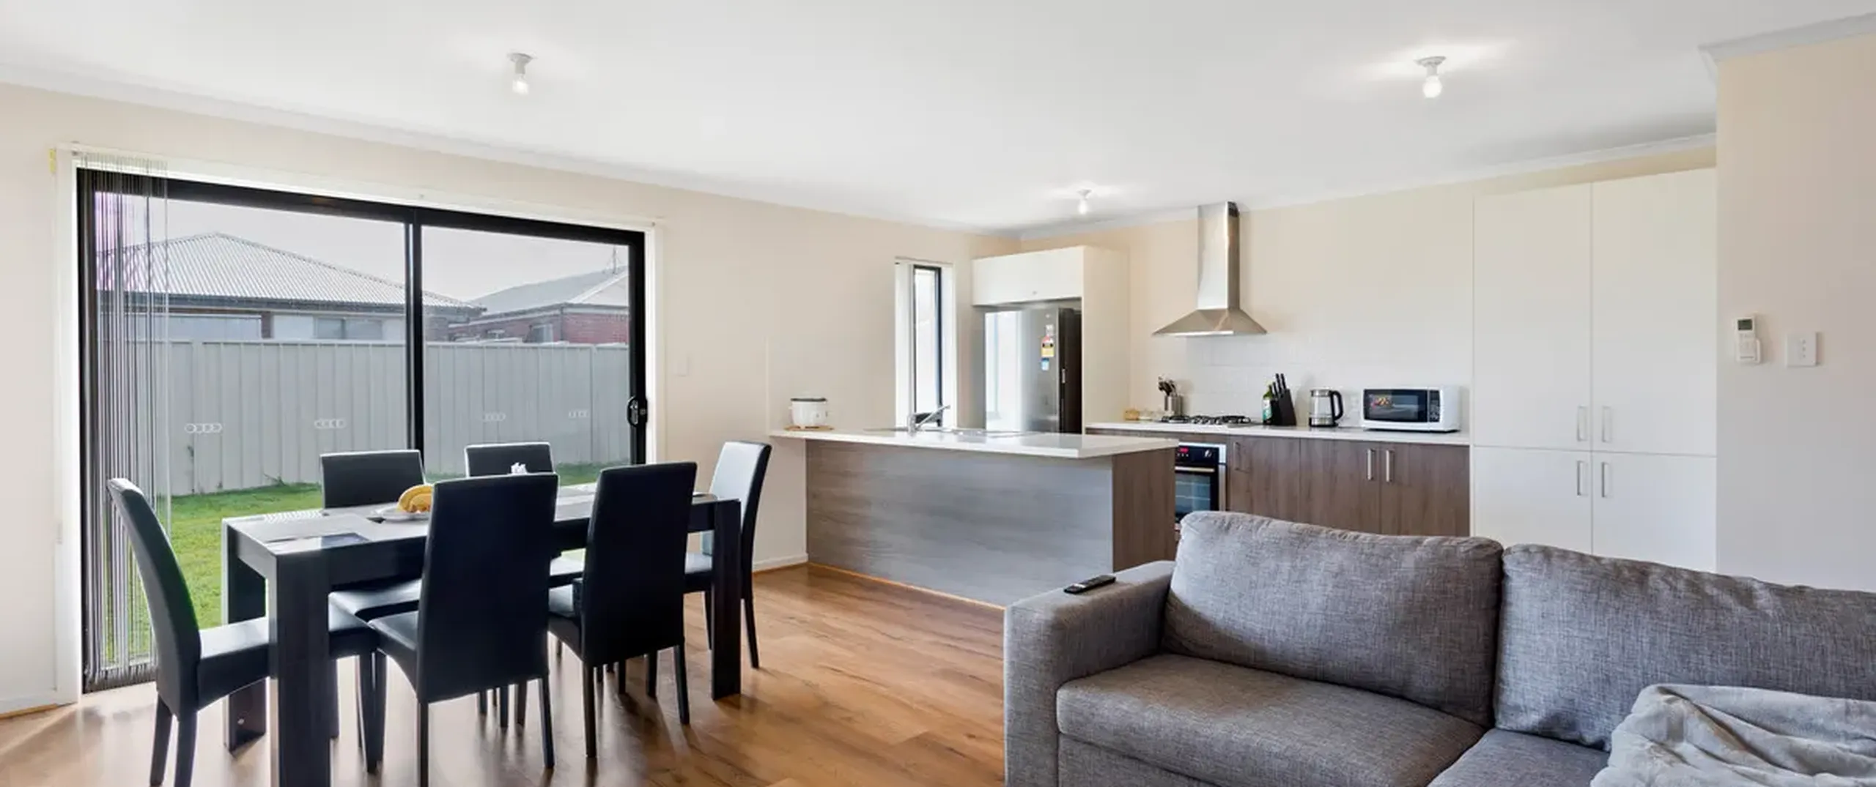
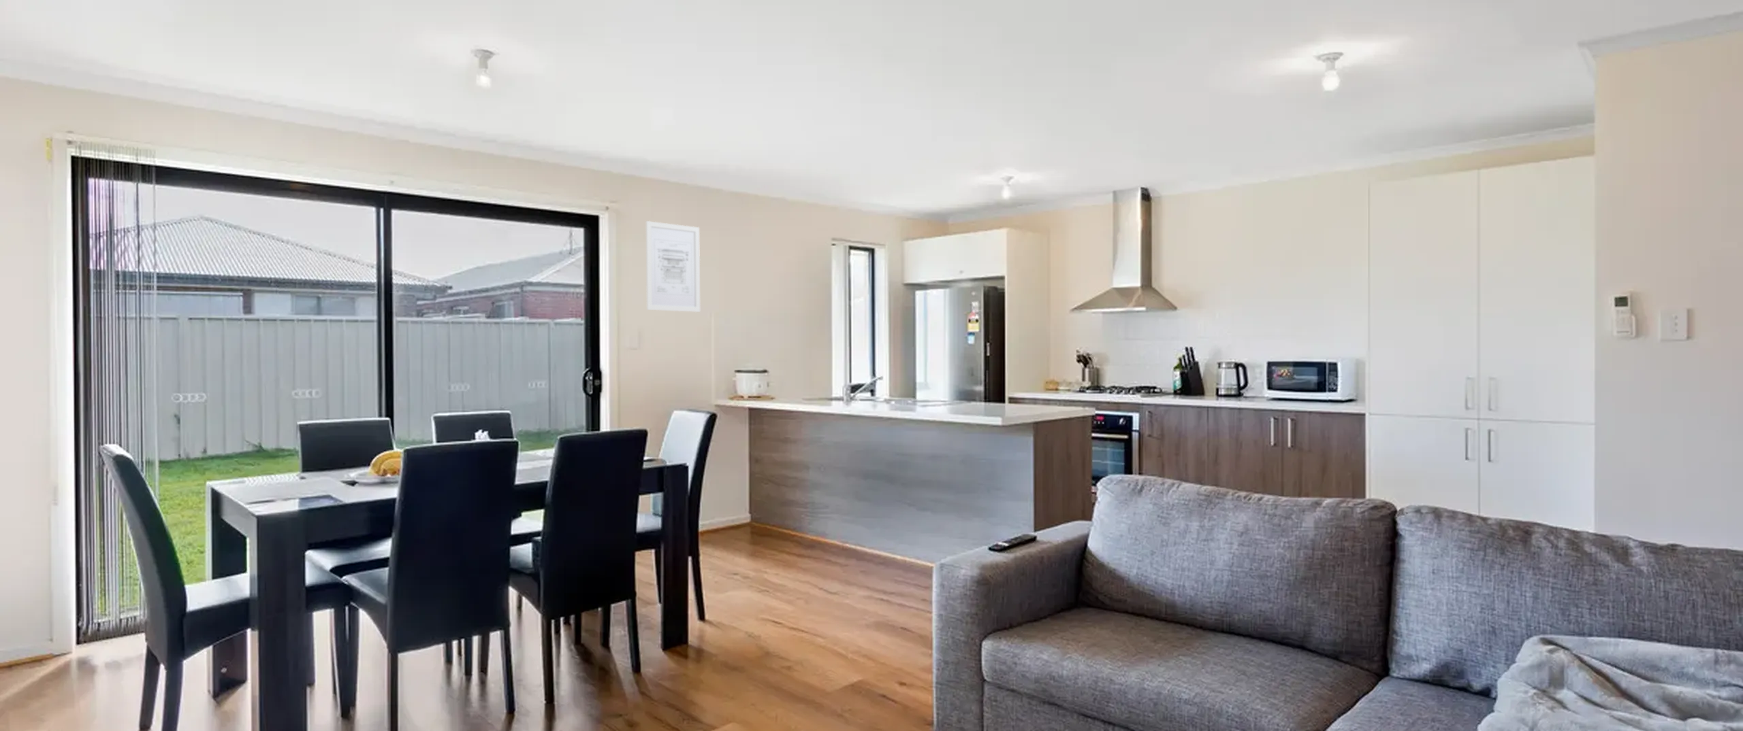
+ wall art (674, 268)
